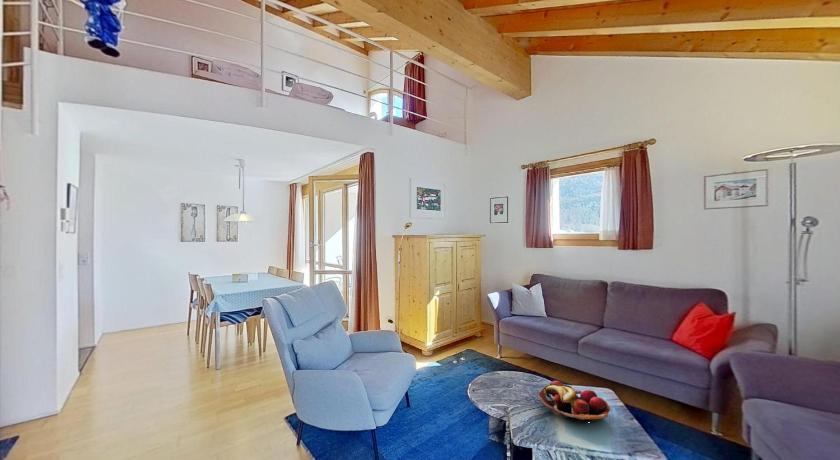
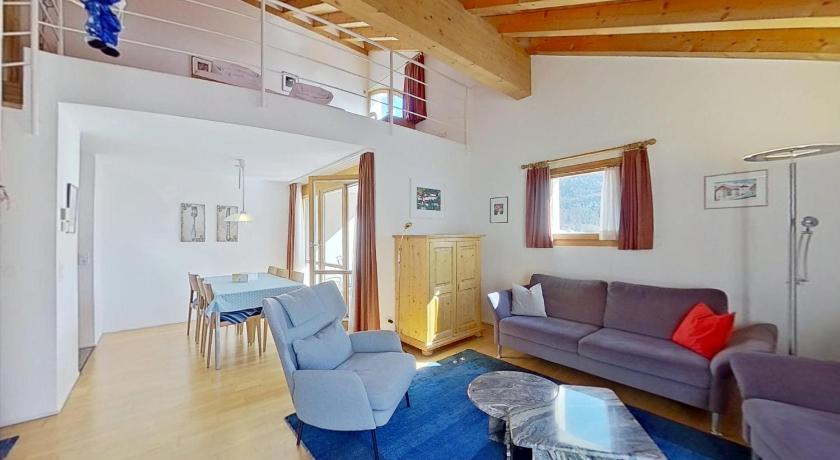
- fruit basket (572, 400)
